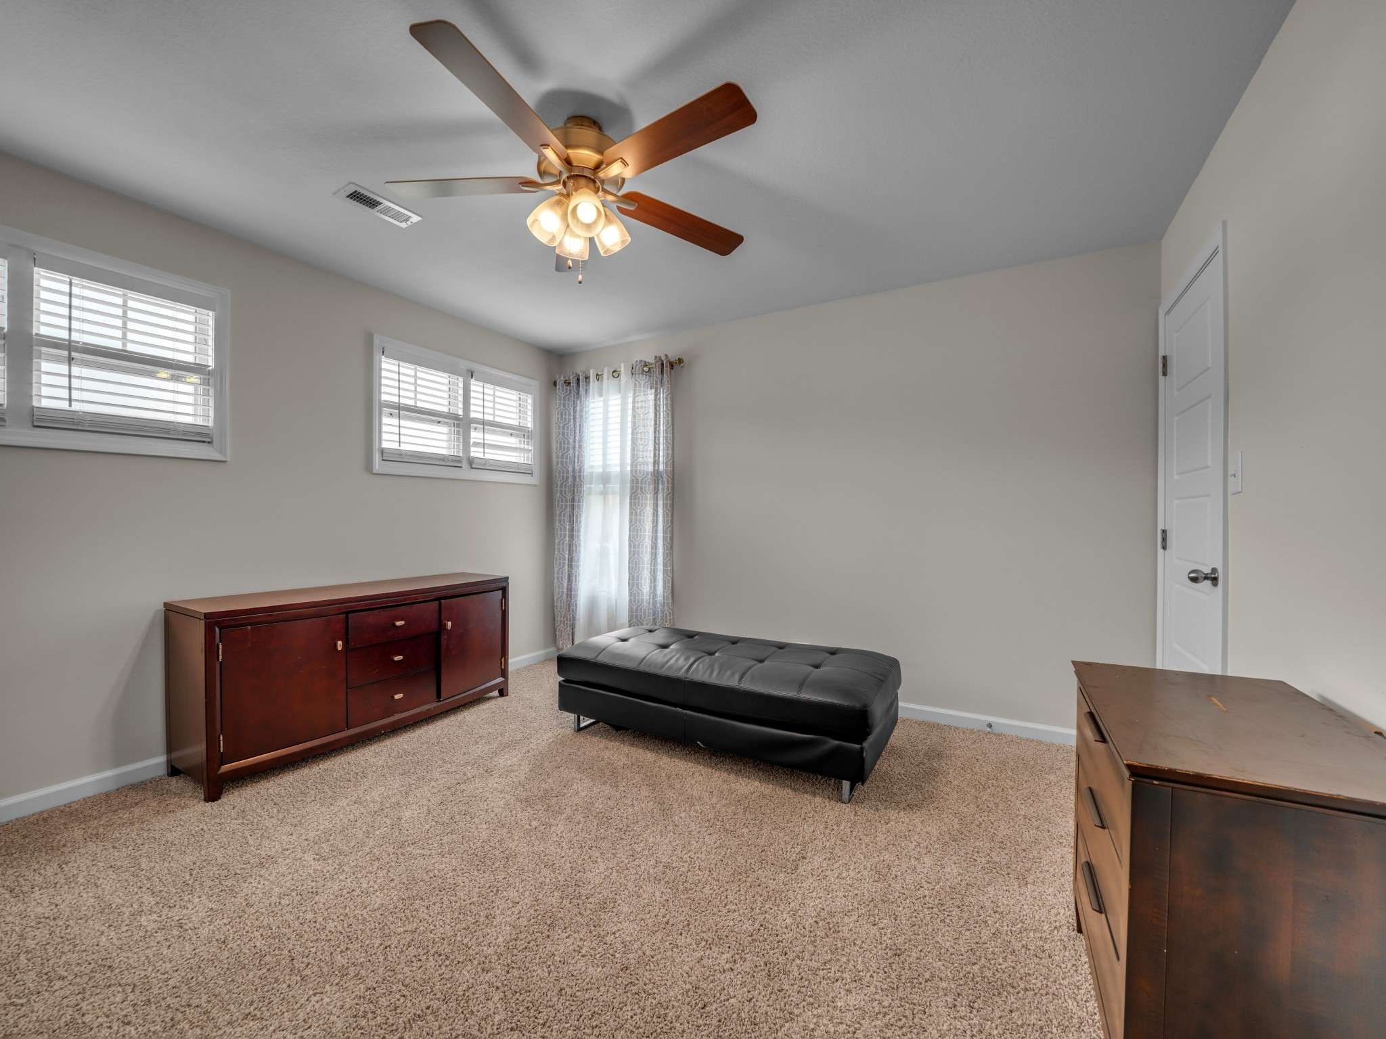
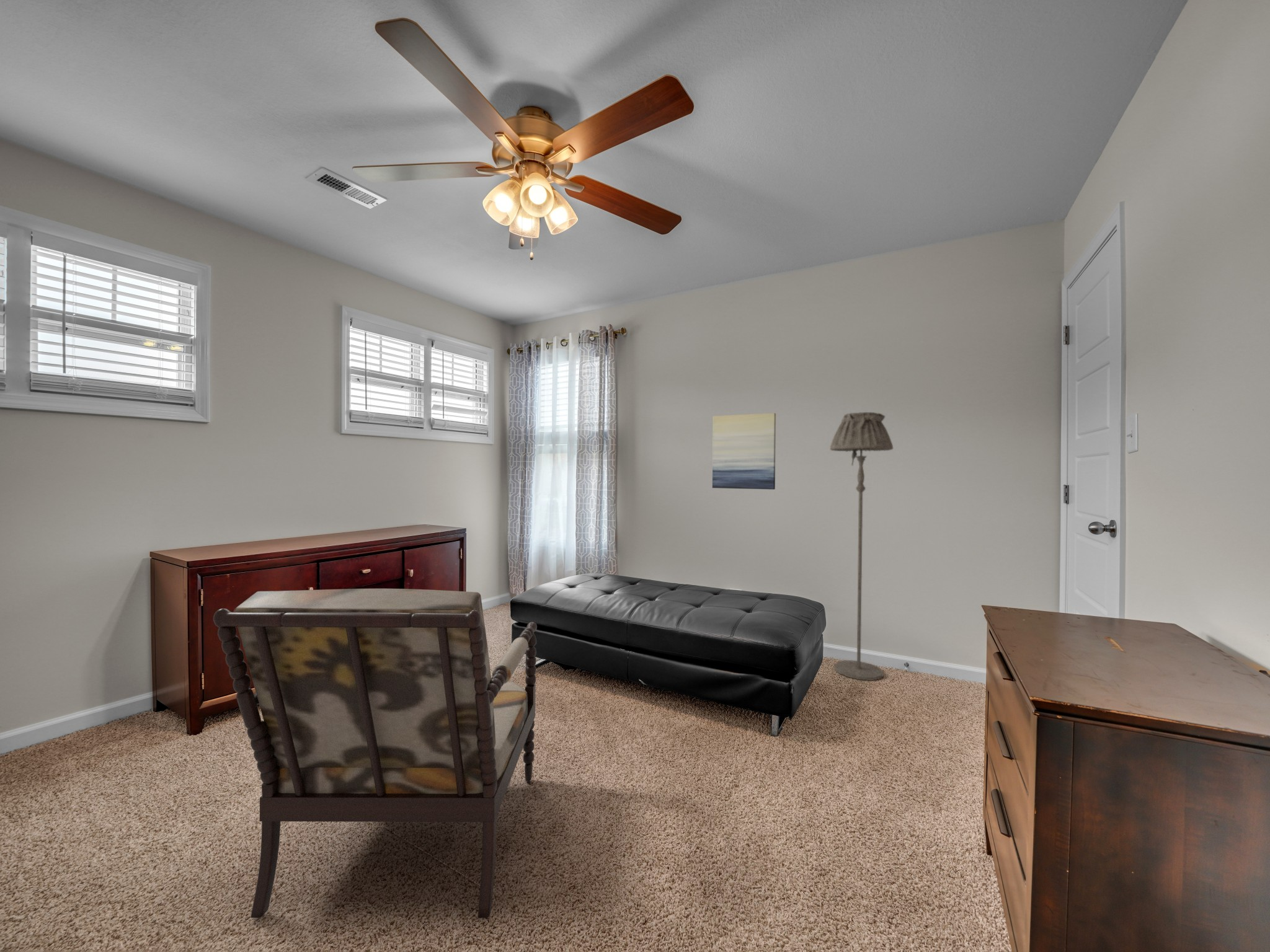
+ armchair (412, 710)
+ wall art (743, 451)
+ floor lamp (859, 542)
